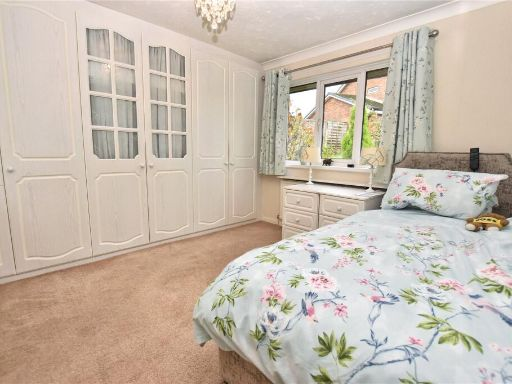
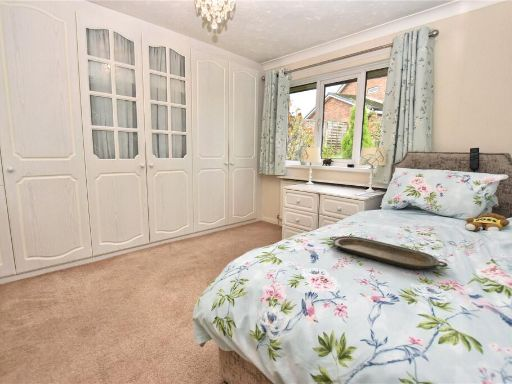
+ serving tray (380, 251)
